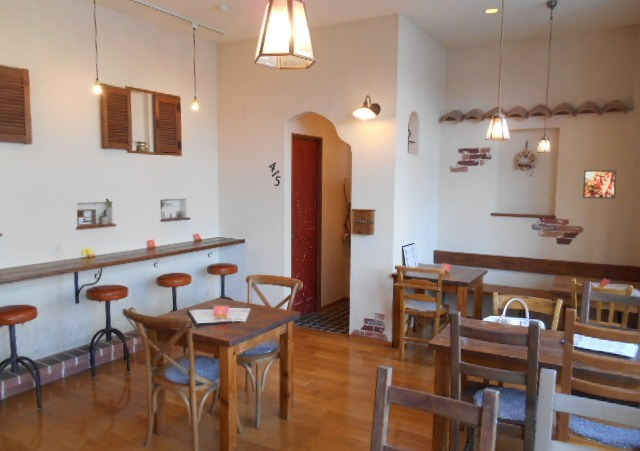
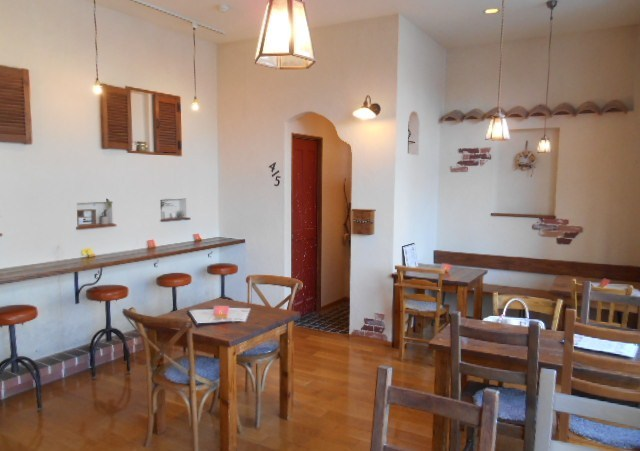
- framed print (599, 184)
